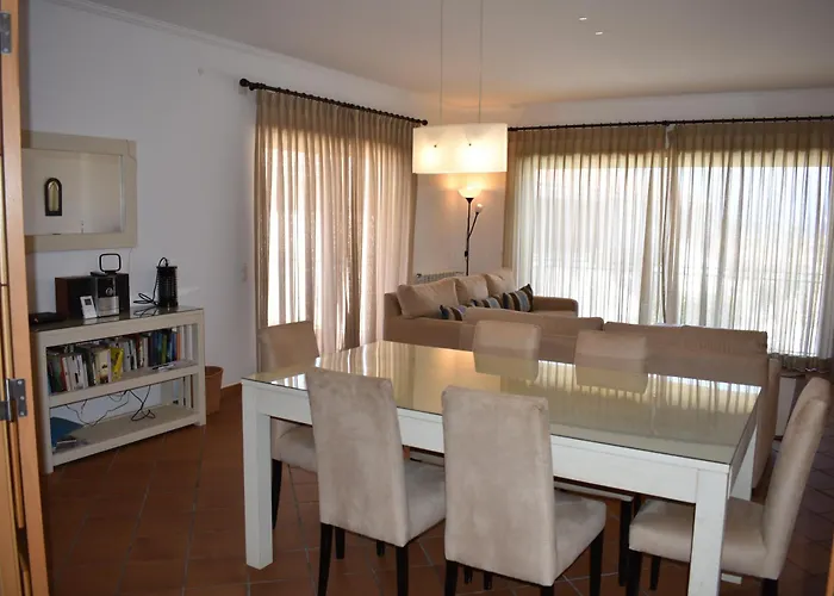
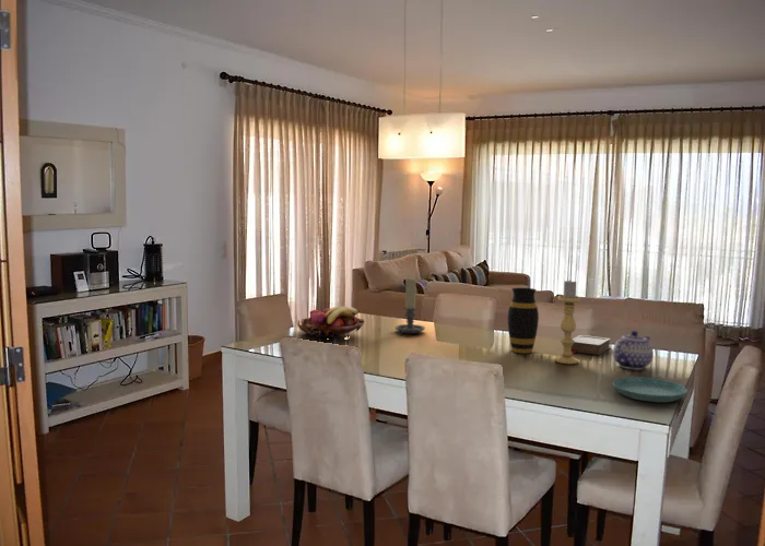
+ candle holder (568, 320)
+ candle holder (408, 305)
+ vase (522, 320)
+ teapot (633, 348)
+ book (586, 345)
+ fruit basket (331, 321)
+ saucer (648, 390)
